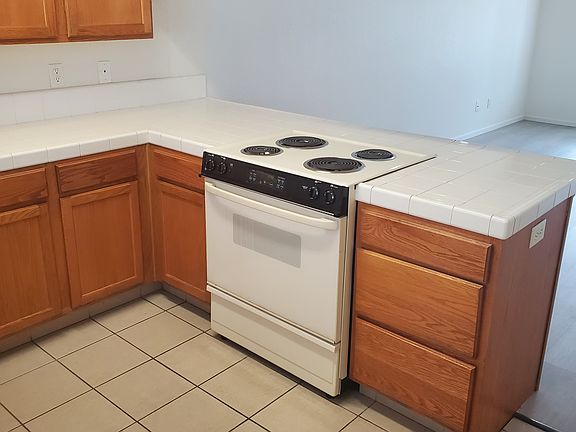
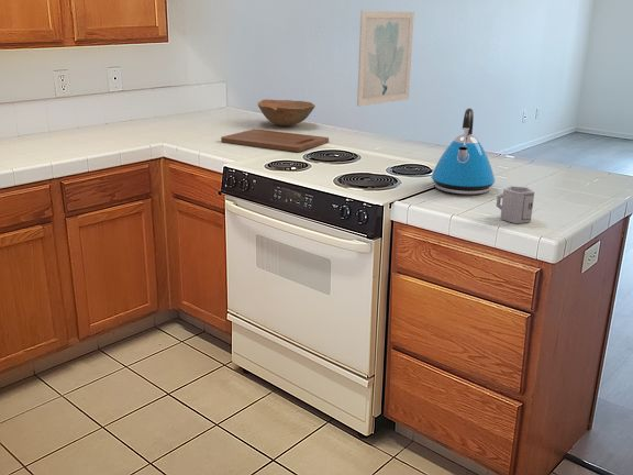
+ wall art (386, 57)
+ bowl (286, 113)
+ kettle (465, 147)
+ cup (514, 203)
+ cutting board (275, 139)
